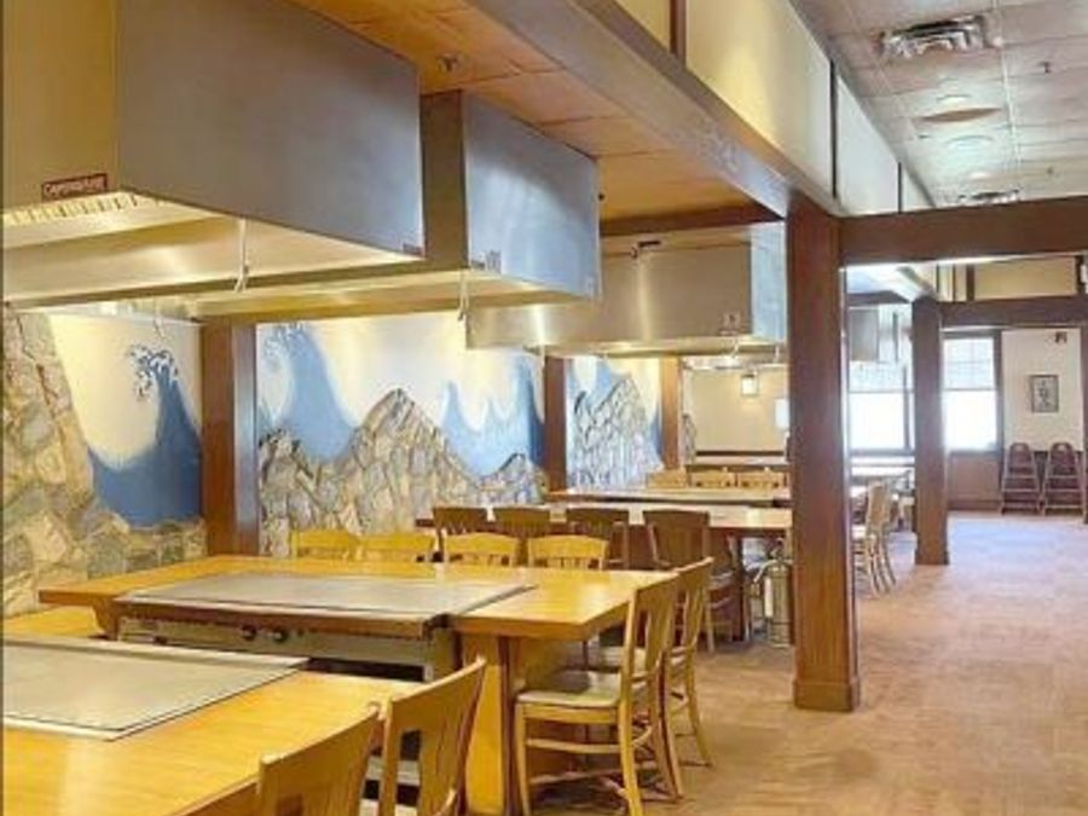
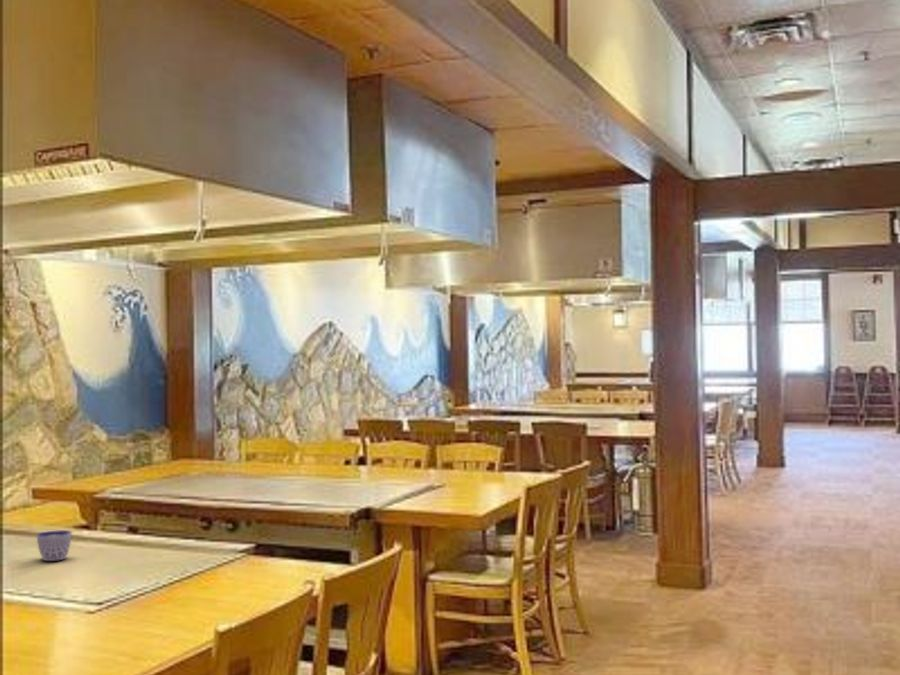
+ cup (54, 545)
